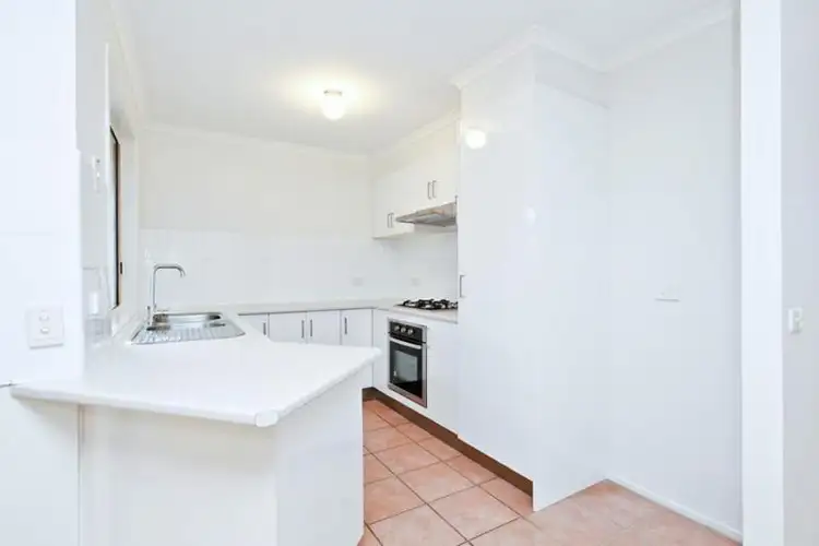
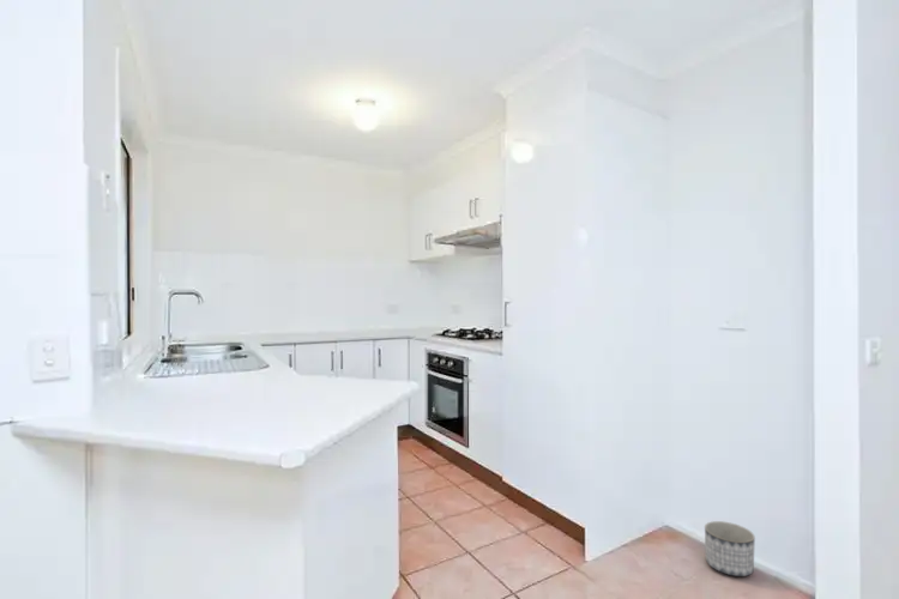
+ planter (729, 549)
